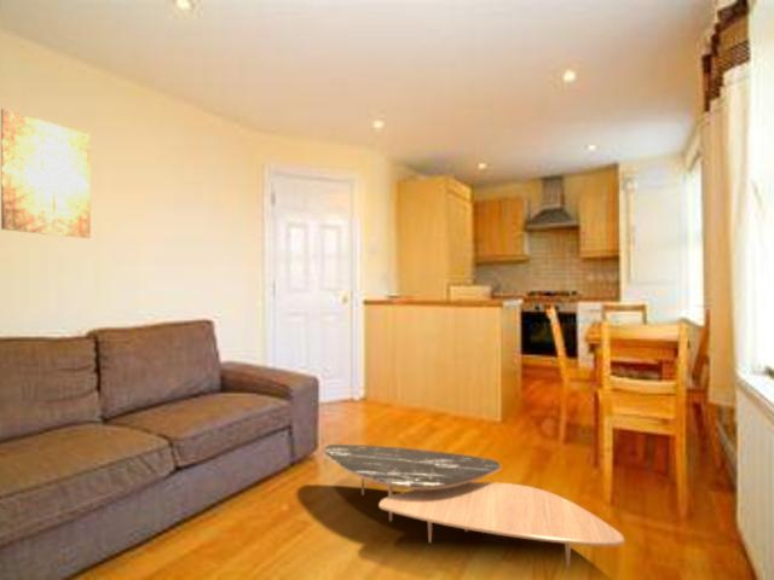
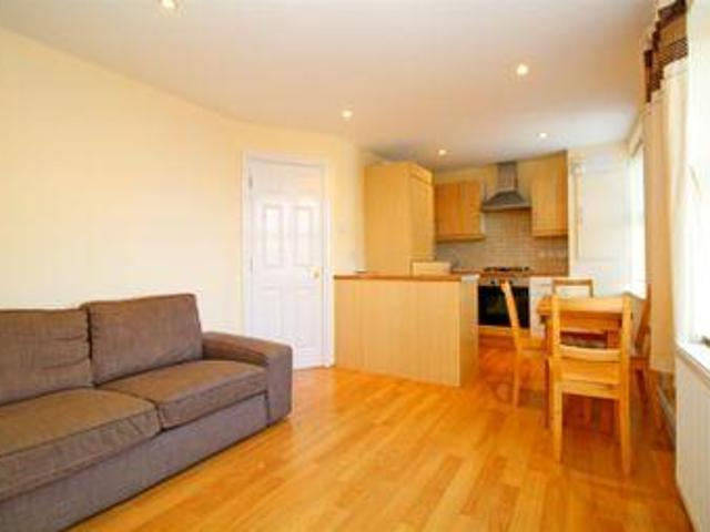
- wall art (48, 178)
- coffee table (444, 499)
